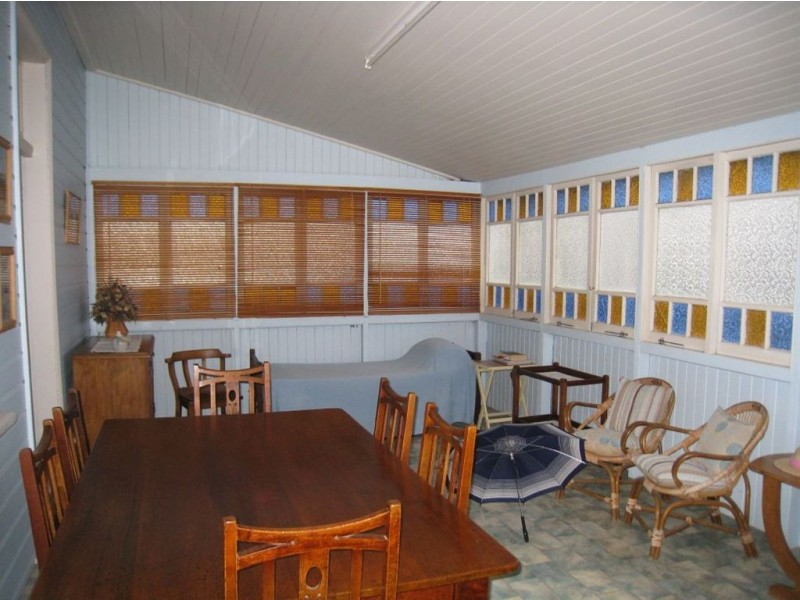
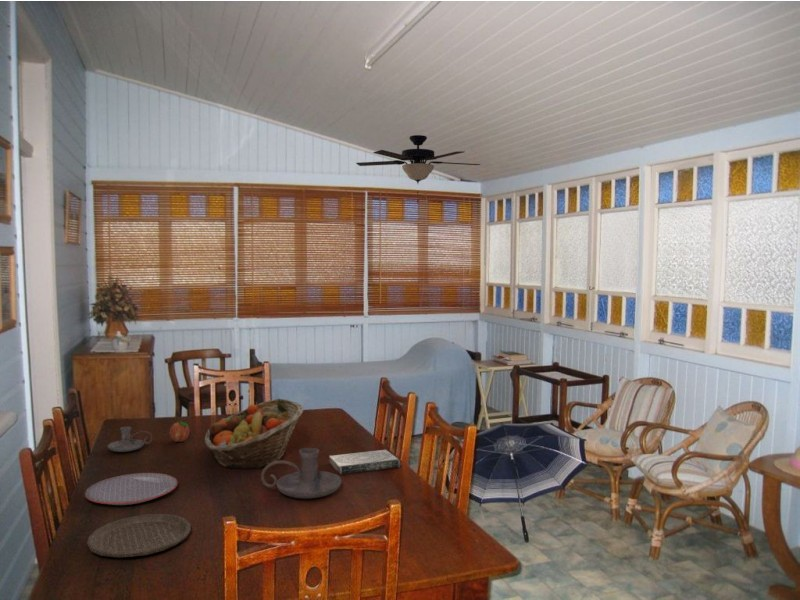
+ ceiling fan (418, 170)
+ plate (140, 535)
+ plate (132, 490)
+ candle holder (130, 438)
+ fruit (179, 430)
+ candle holder (301, 471)
+ book (364, 461)
+ fruit basket (254, 431)
